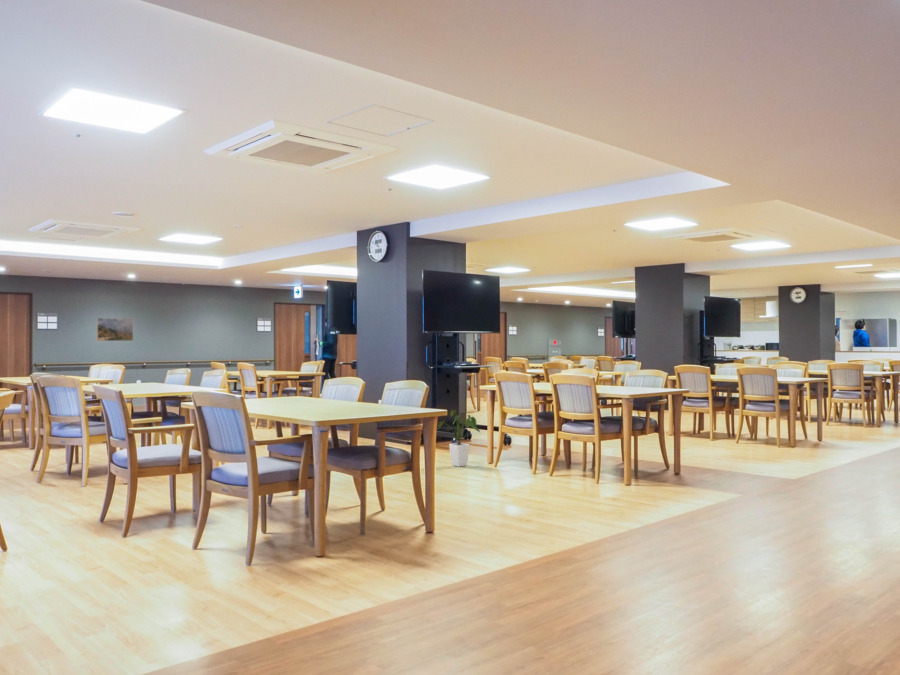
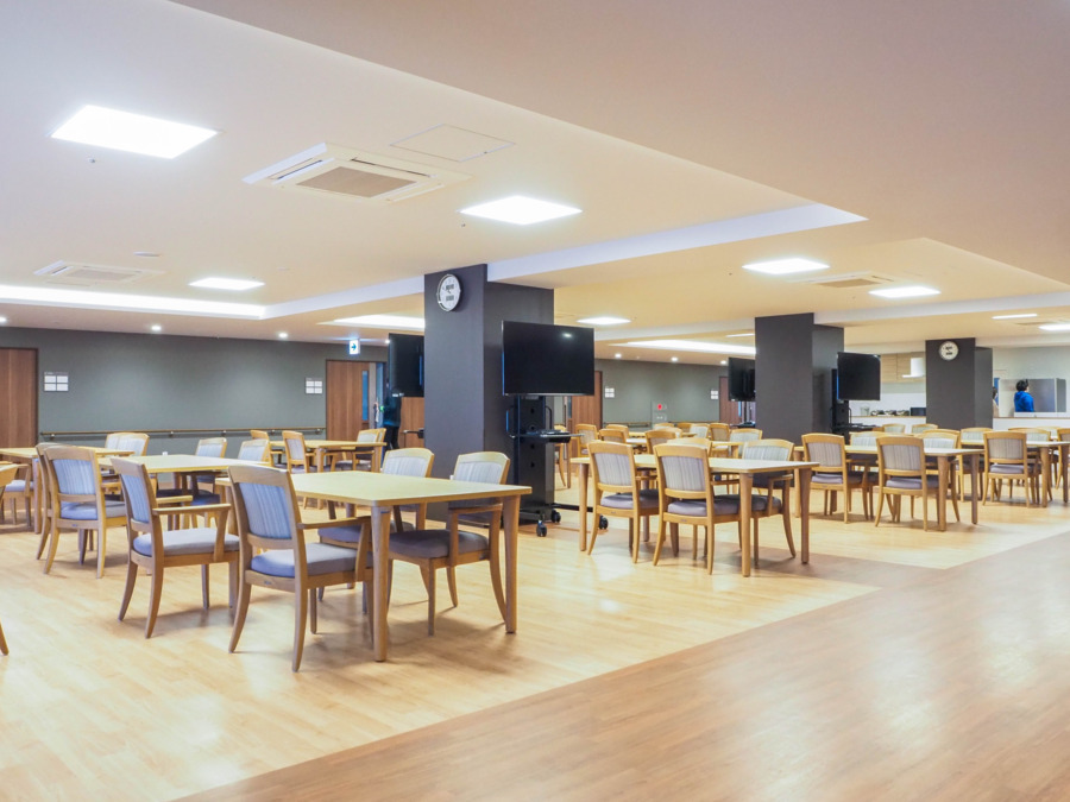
- house plant (456, 438)
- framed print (115, 329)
